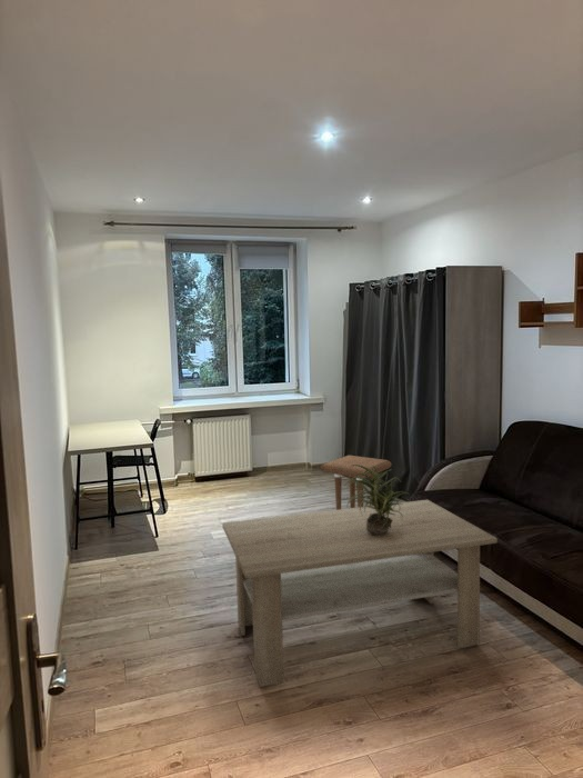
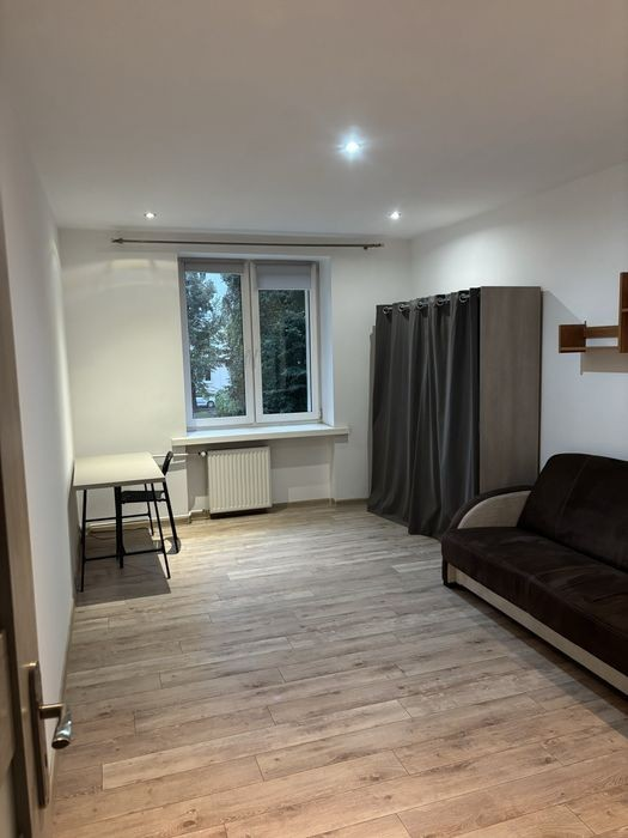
- side table (358, 492)
- coffee table (352, 582)
- potted plant (374, 496)
